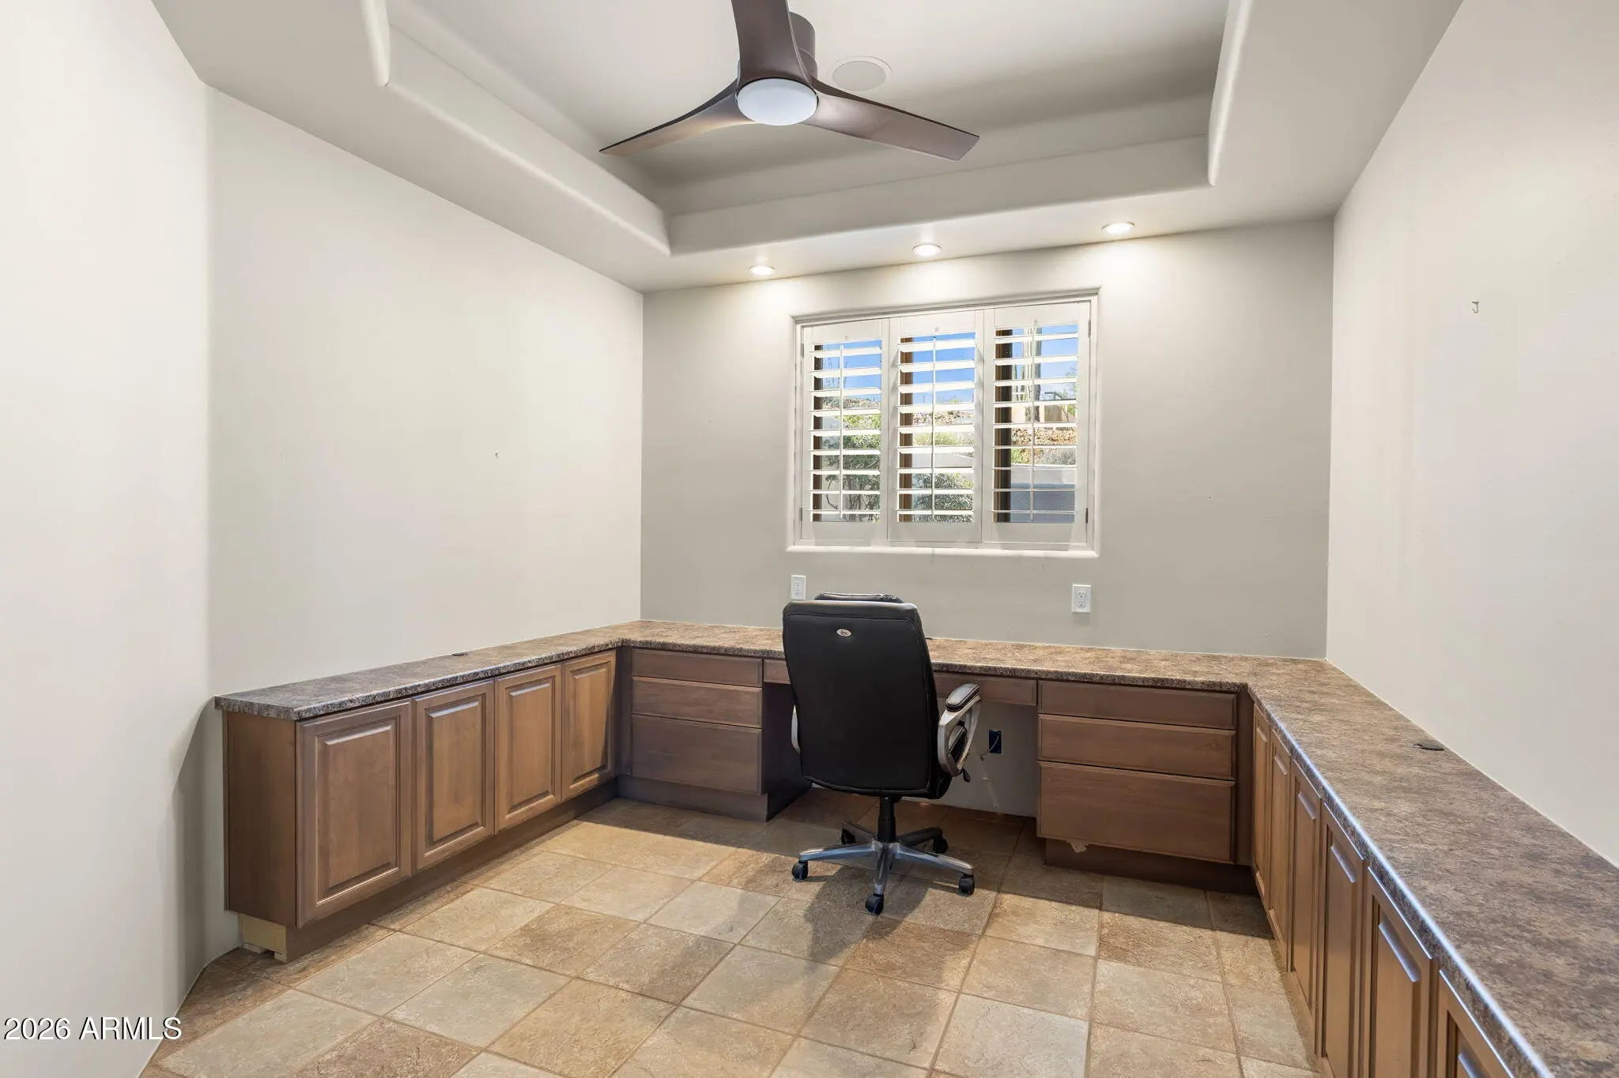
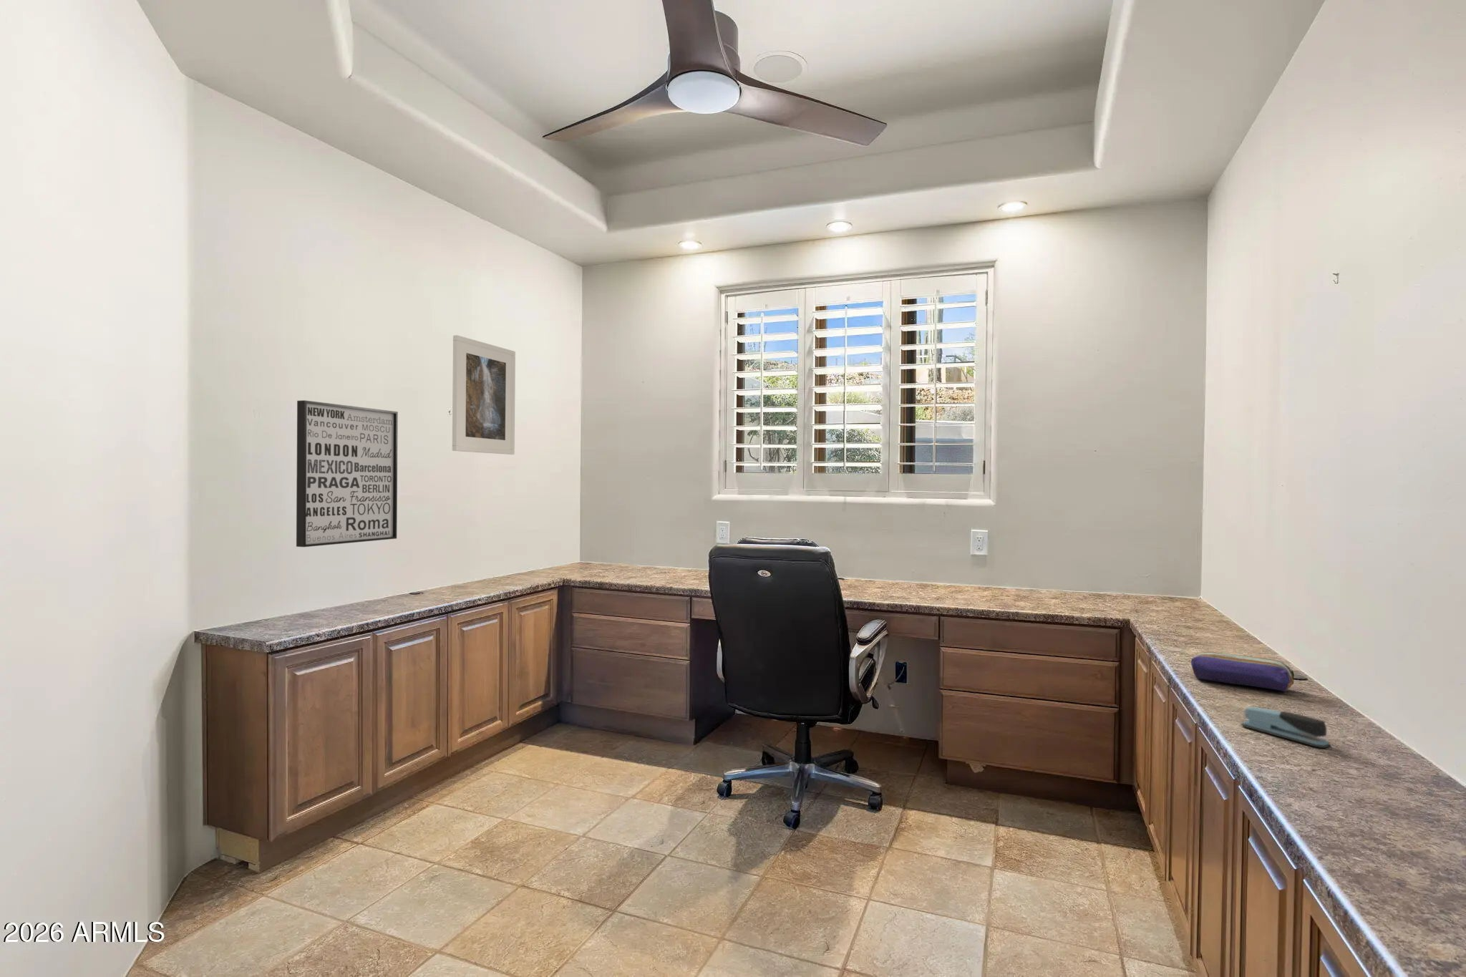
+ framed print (485, 398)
+ wall art (350, 474)
+ pencil case (1240, 671)
+ stapler (1284, 723)
